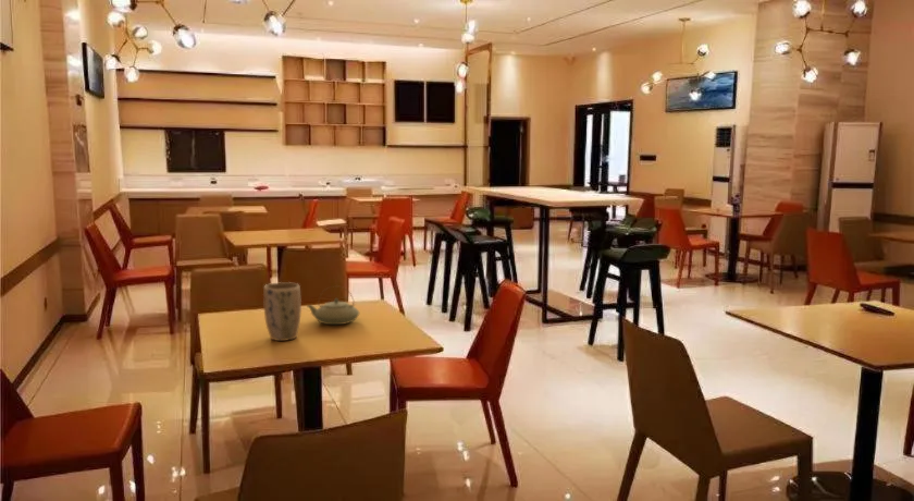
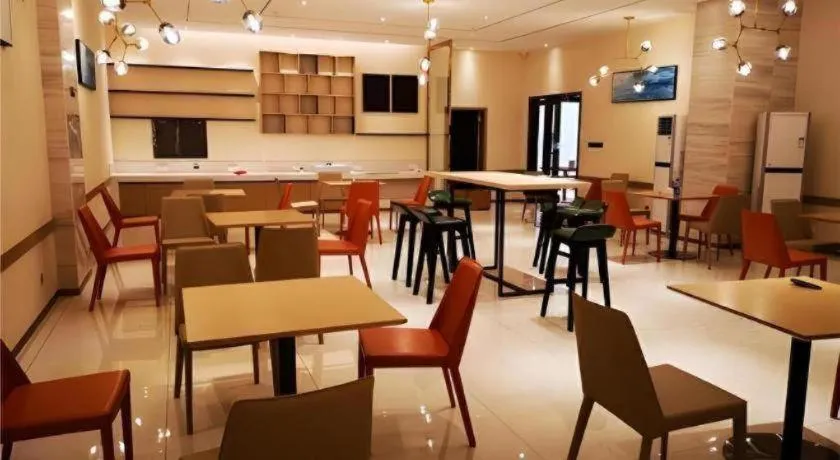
- plant pot (282, 311)
- teapot (333, 303)
